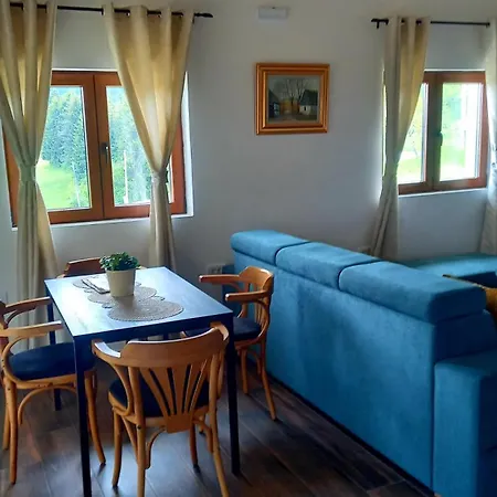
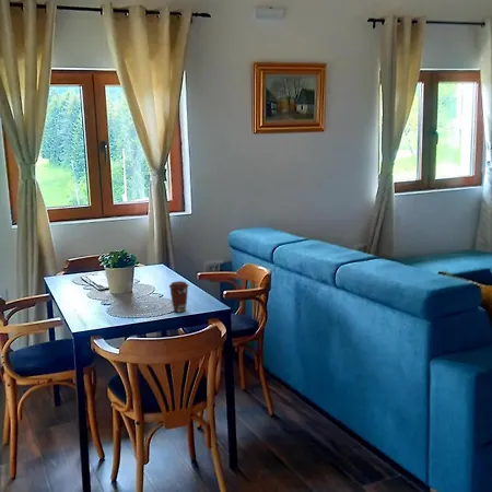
+ coffee cup (178, 296)
